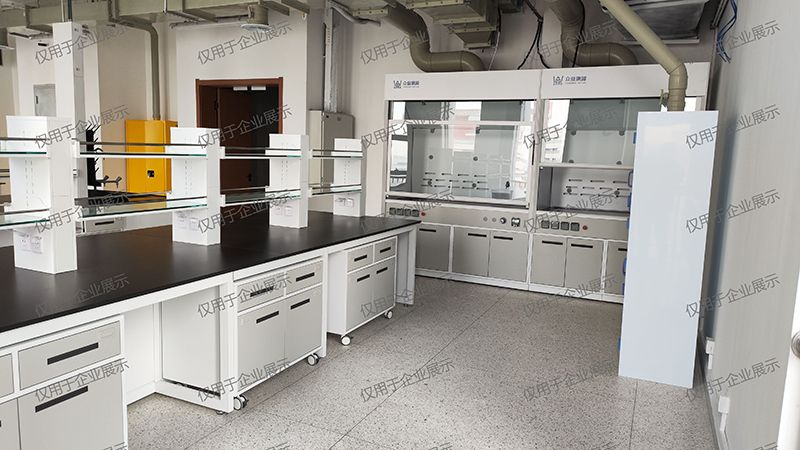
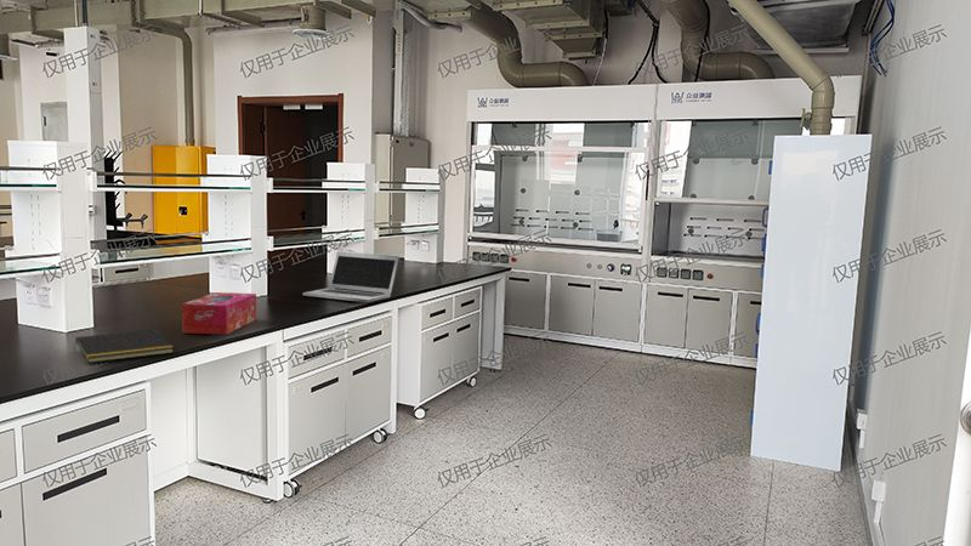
+ laptop (351, 275)
+ tissue box (221, 312)
+ notepad (125, 345)
